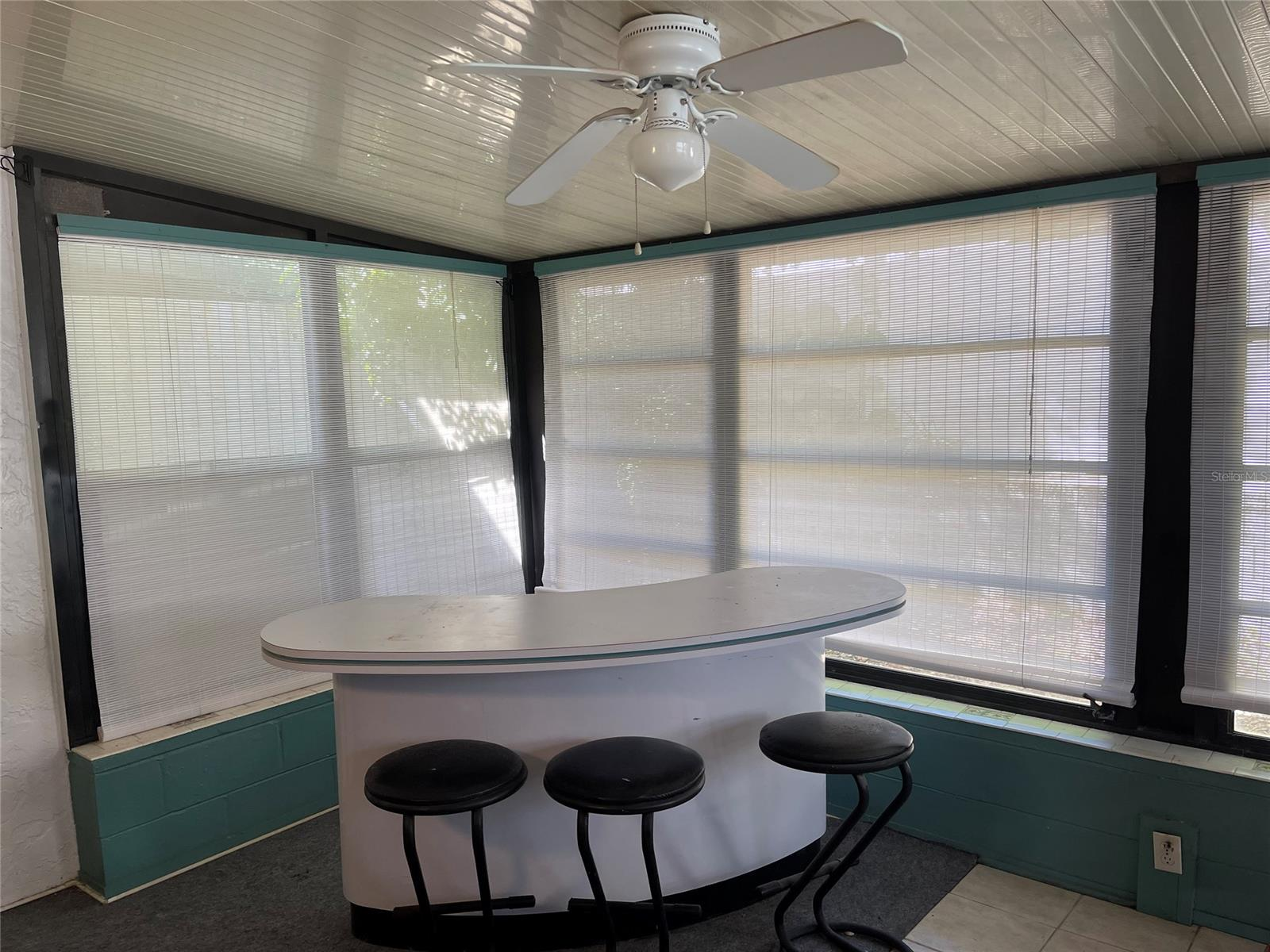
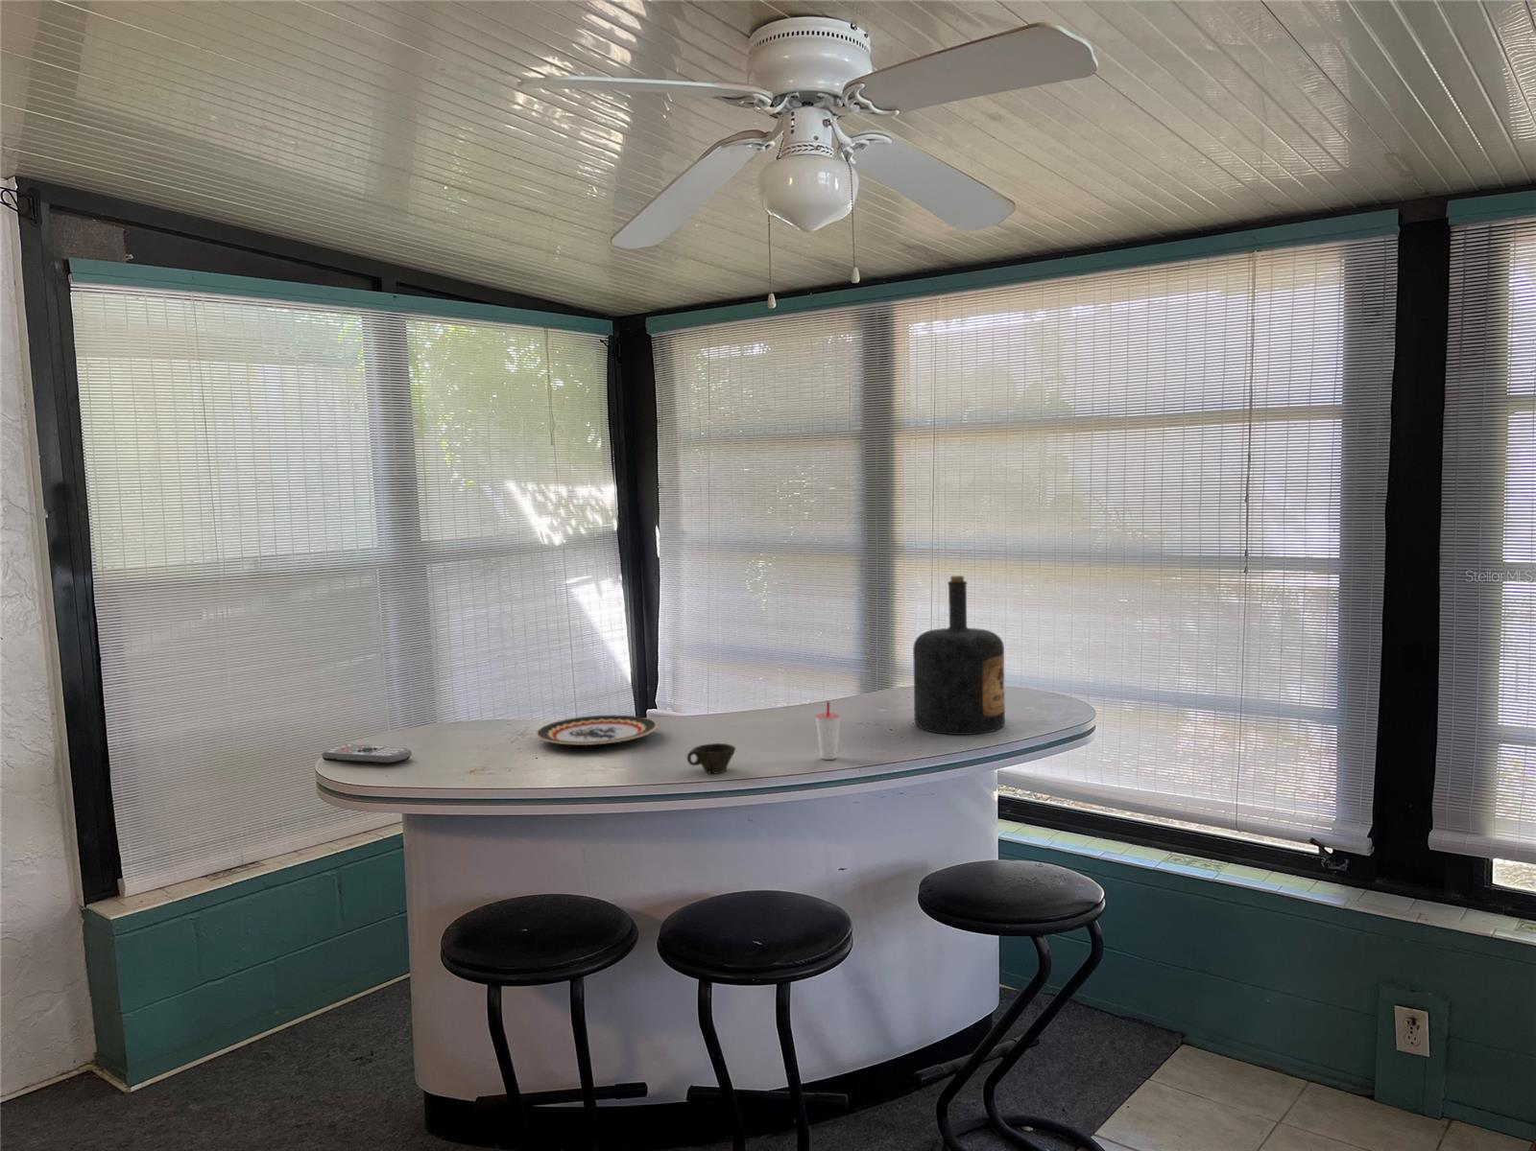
+ bottle (958, 650)
+ cup (711, 759)
+ plate (597, 733)
+ remote control (369, 754)
+ cup (827, 729)
